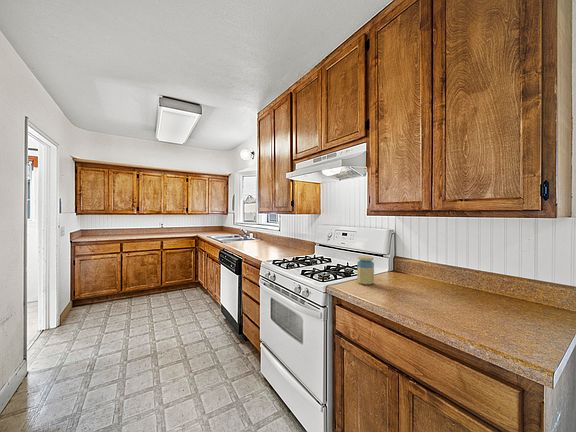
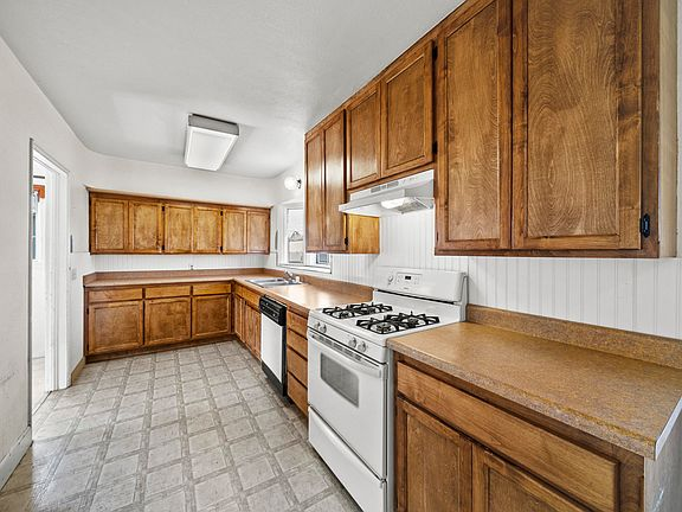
- jar (365, 270)
